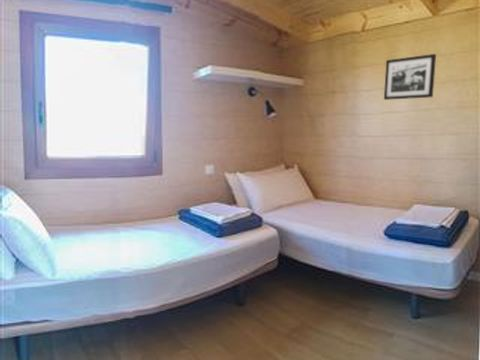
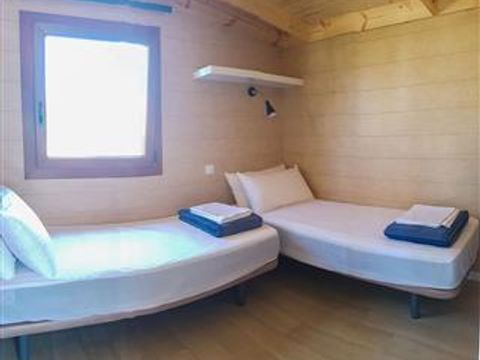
- picture frame (408, 78)
